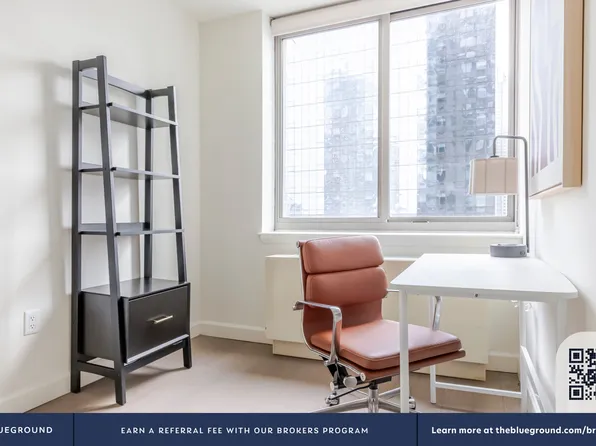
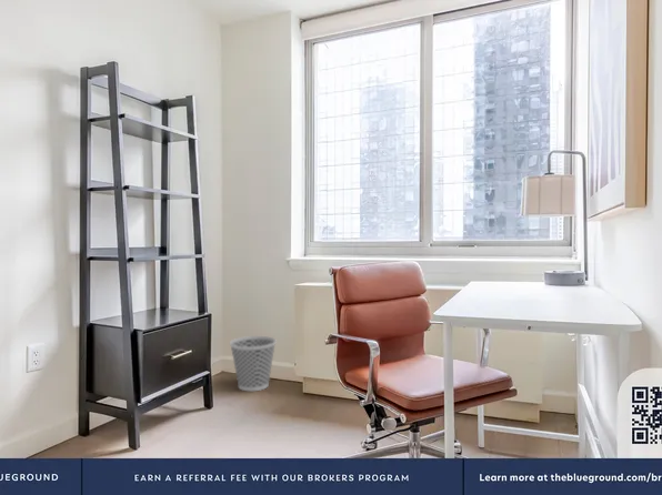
+ wastebasket (253, 363)
